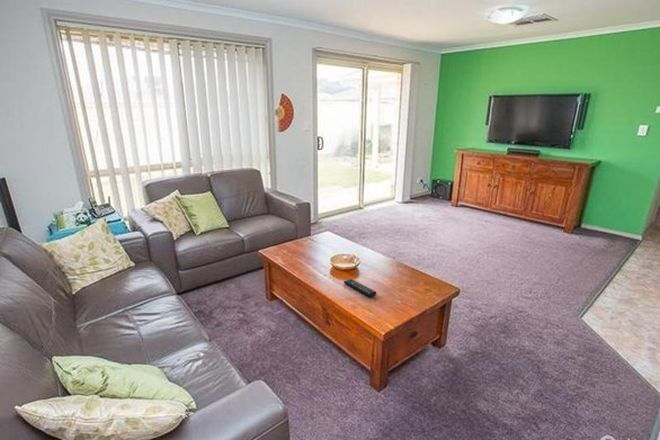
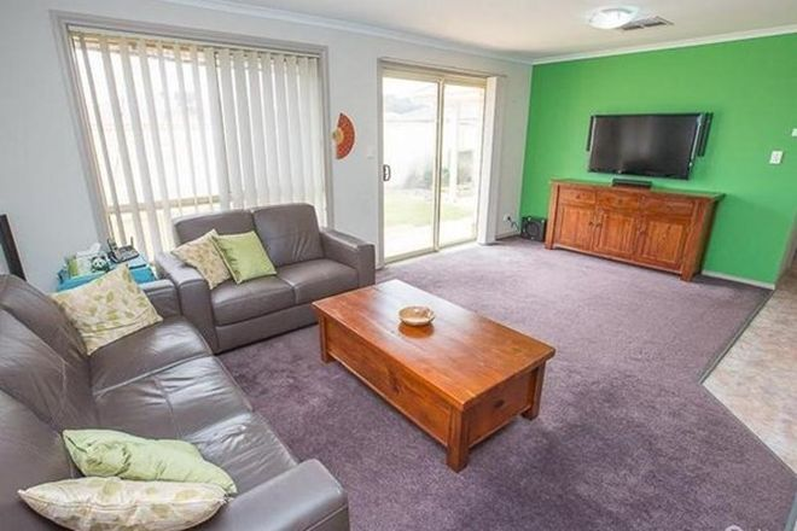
- remote control (359, 287)
